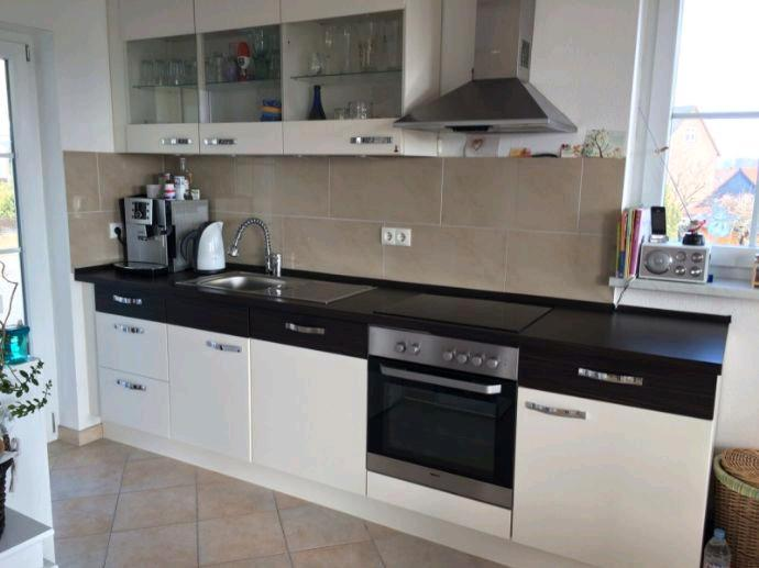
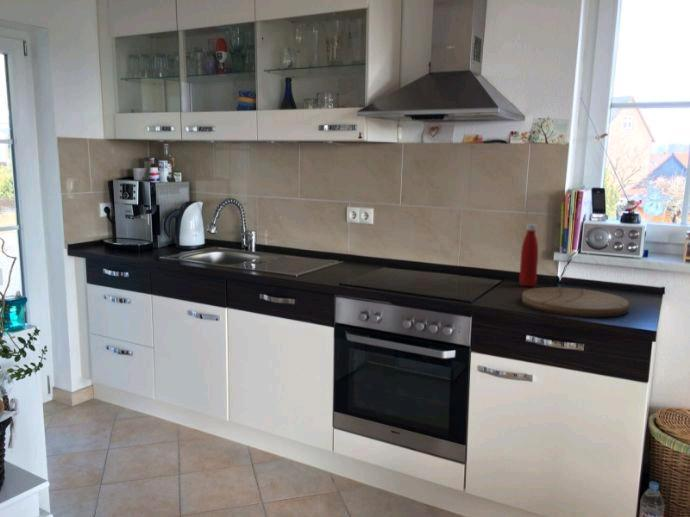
+ bottle (529, 254)
+ cutting board (573, 301)
